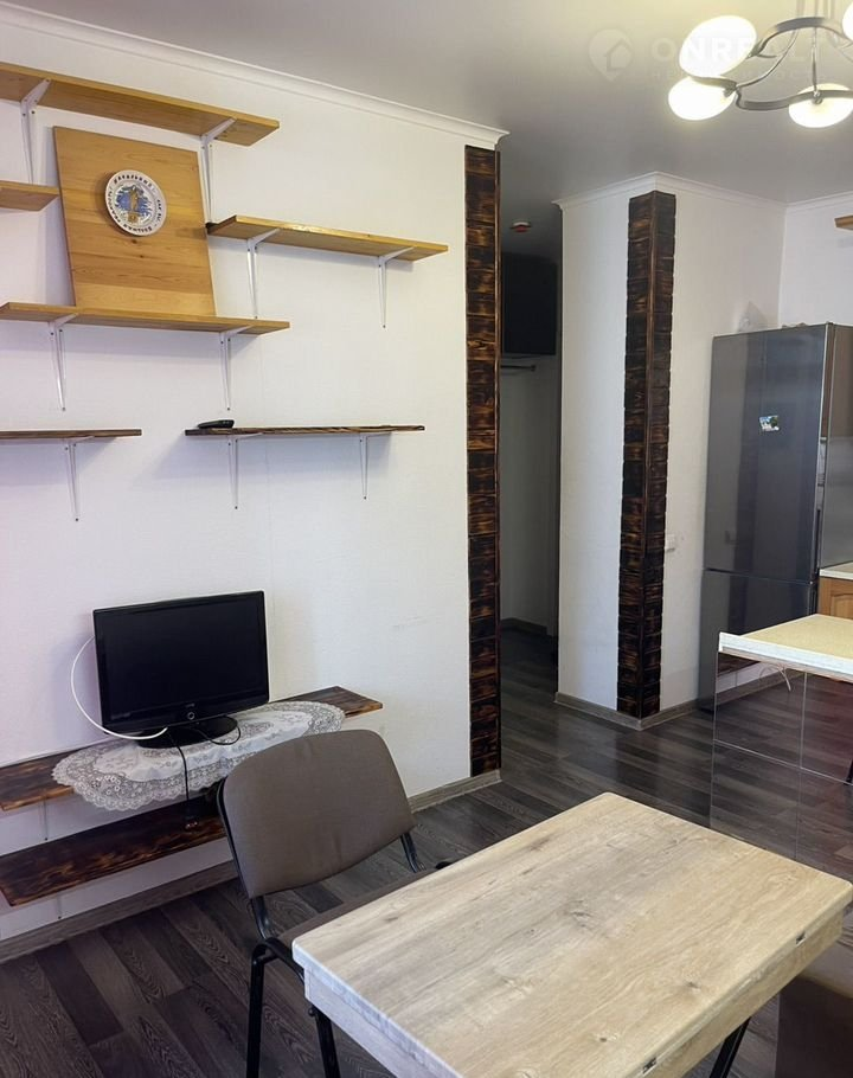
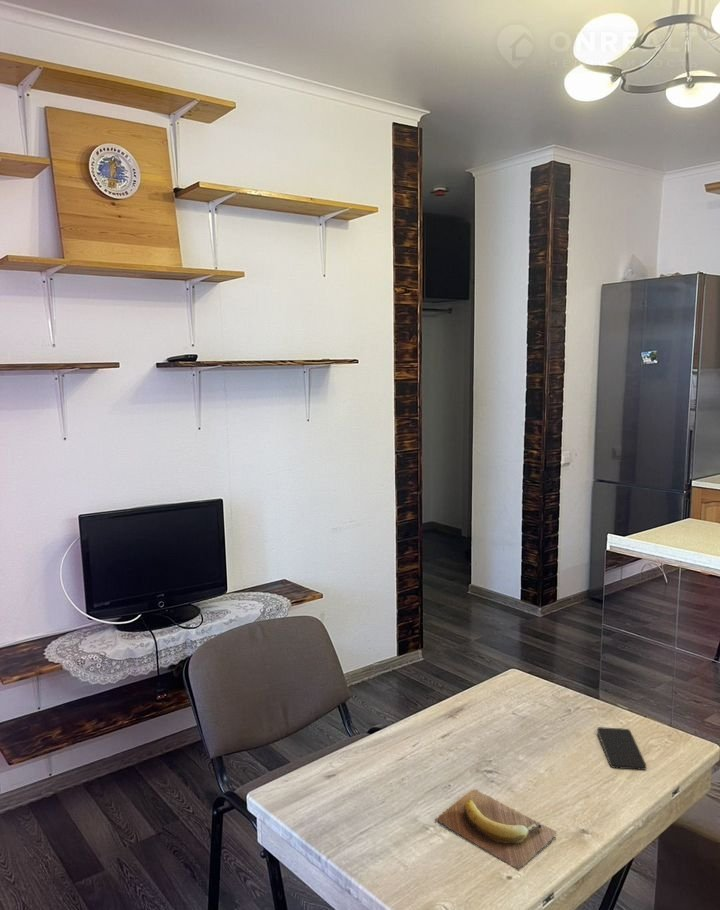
+ banana (494, 820)
+ smartphone (620, 747)
